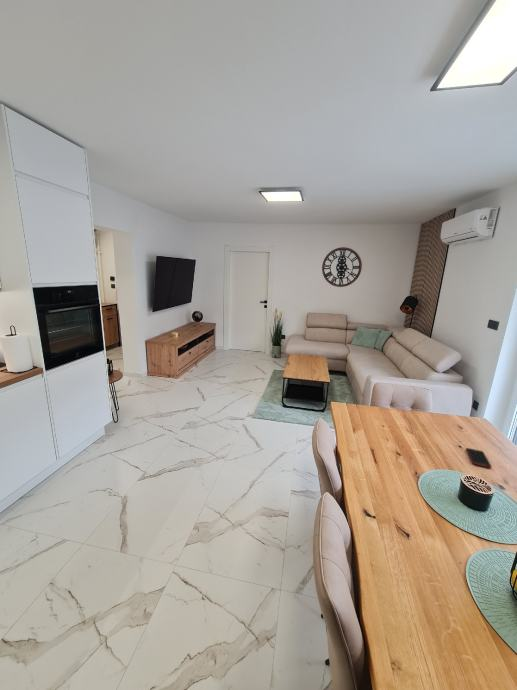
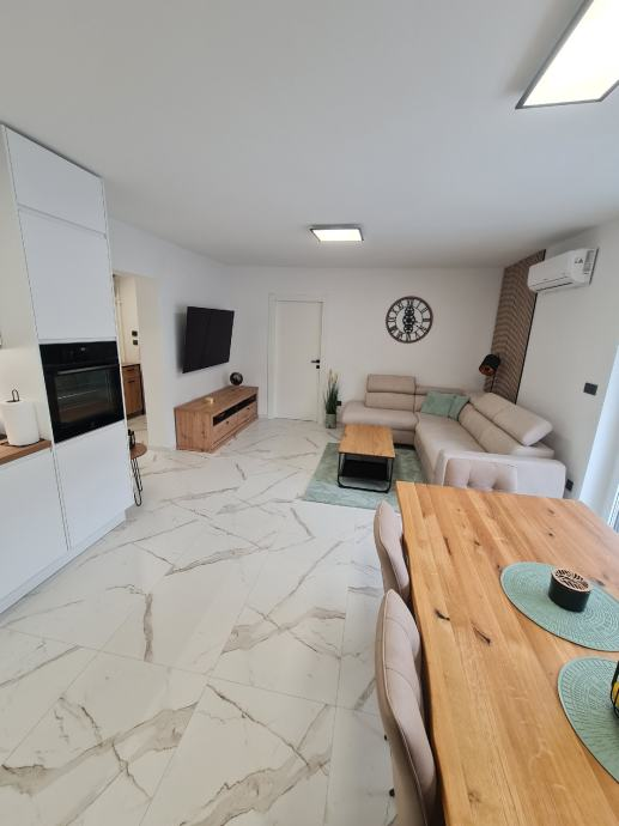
- cell phone (477, 457)
